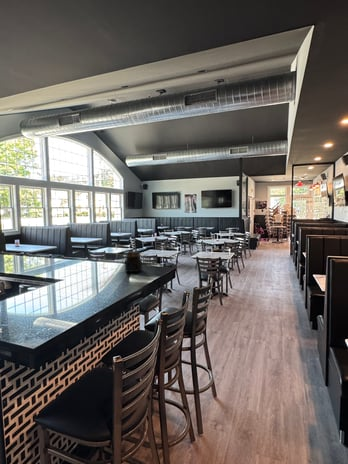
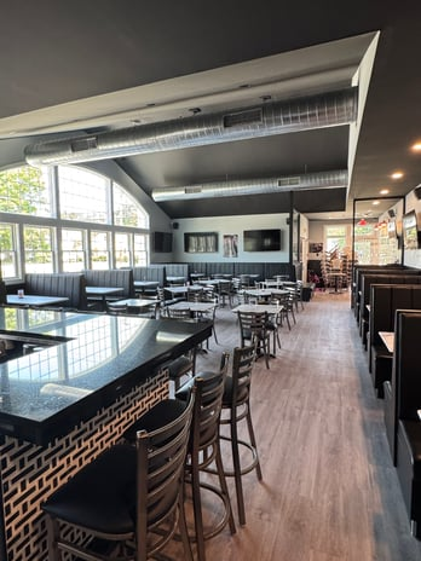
- jar (133, 261)
